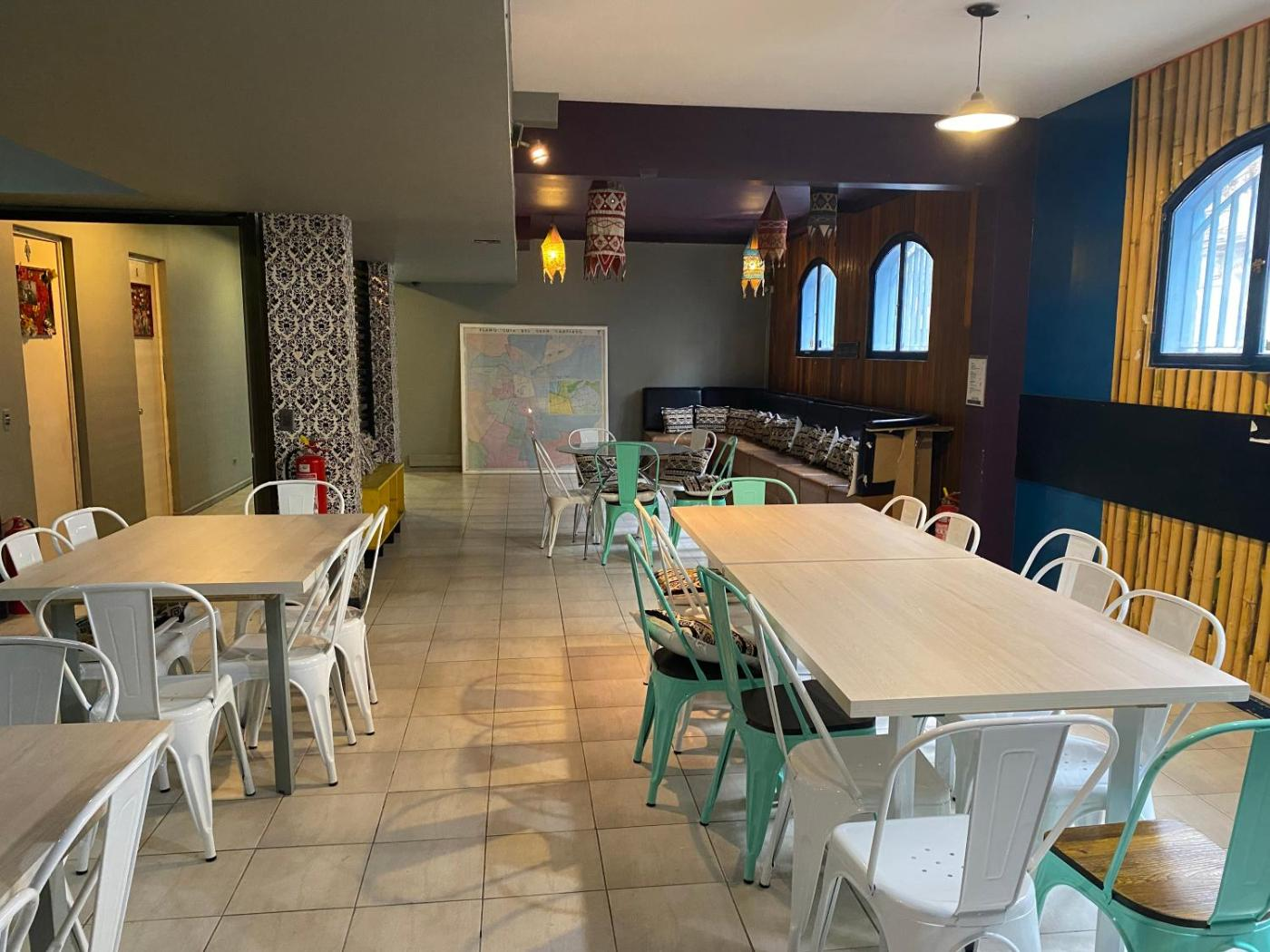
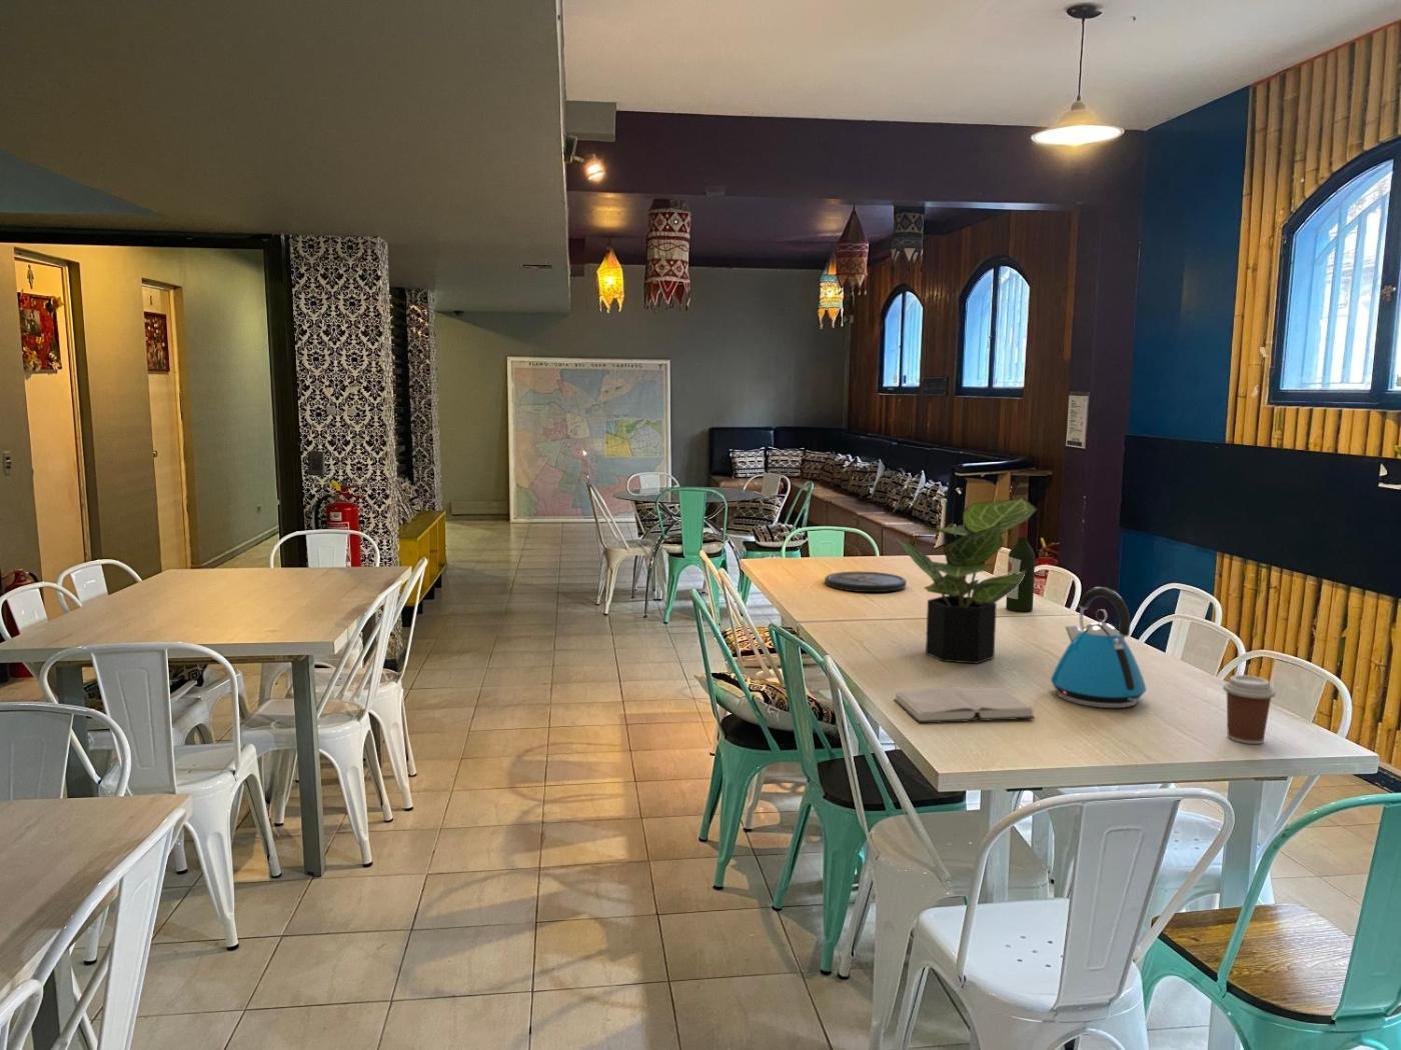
+ potted plant (975, 580)
+ kettle (1102, 642)
+ hardback book (962, 703)
+ wine bottle (1020, 562)
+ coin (865, 581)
+ coffee cup (1247, 709)
